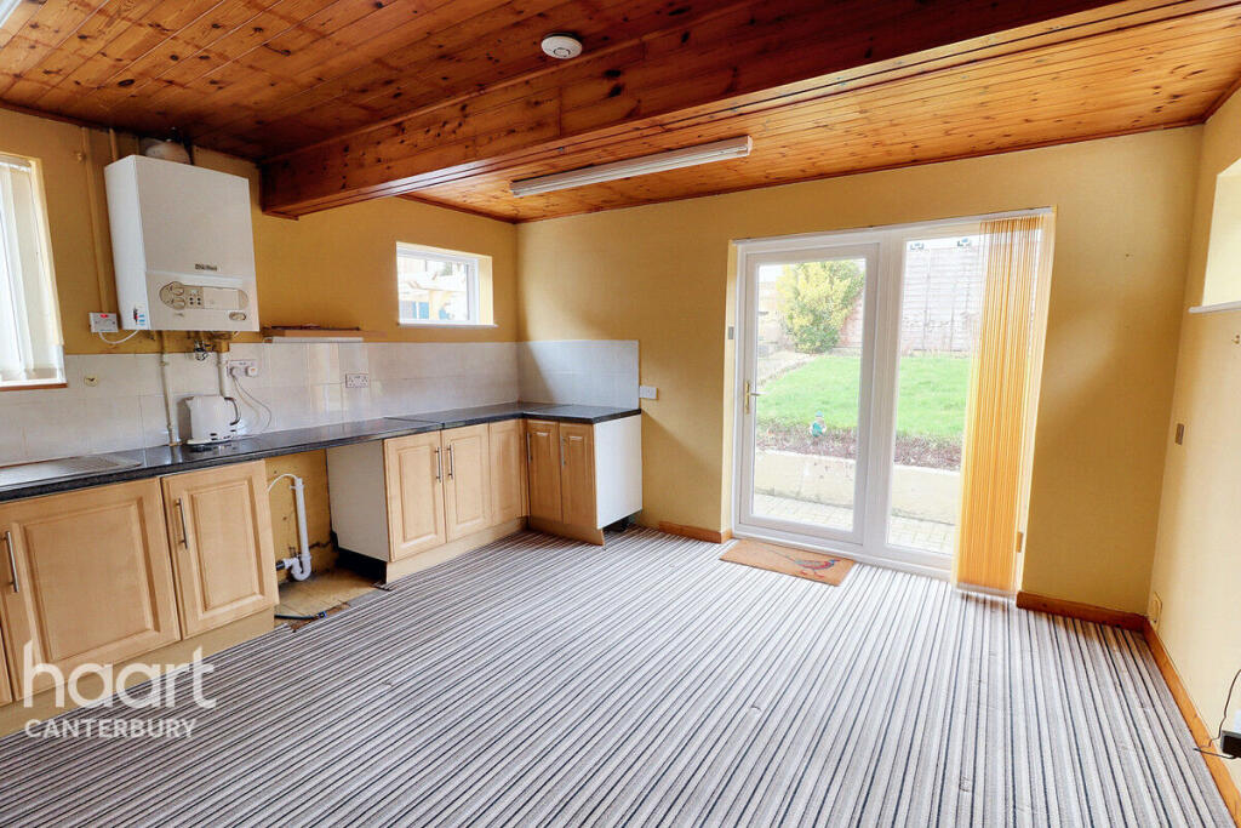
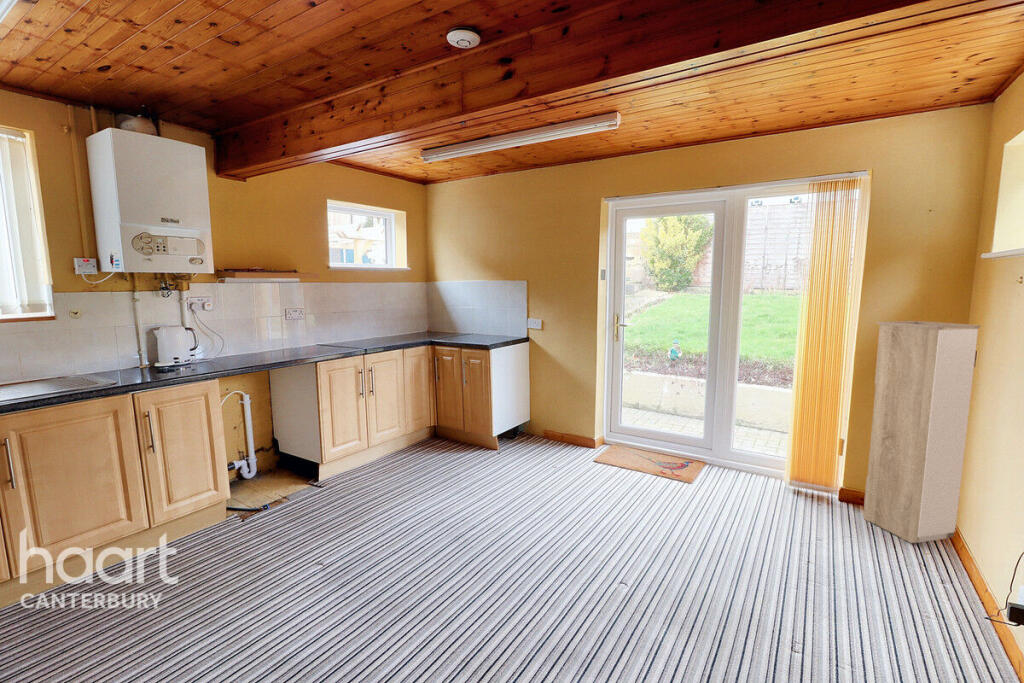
+ storage cabinet (915, 428)
